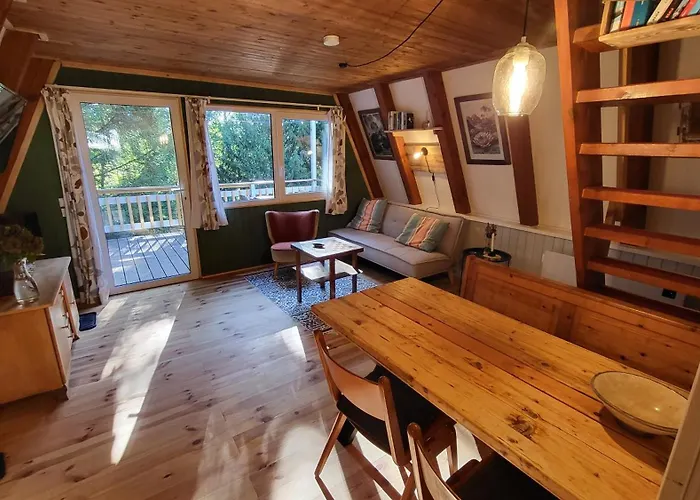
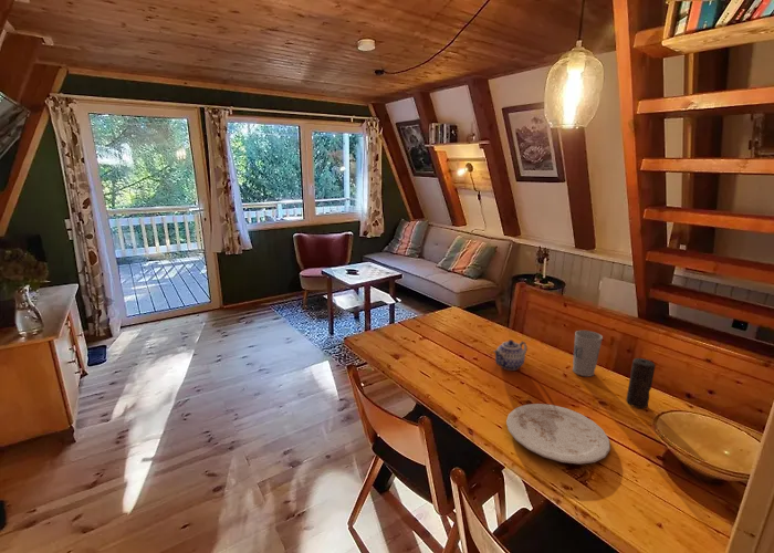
+ candle (640, 383)
+ plate (555, 431)
+ teapot (510, 353)
+ cup (585, 353)
